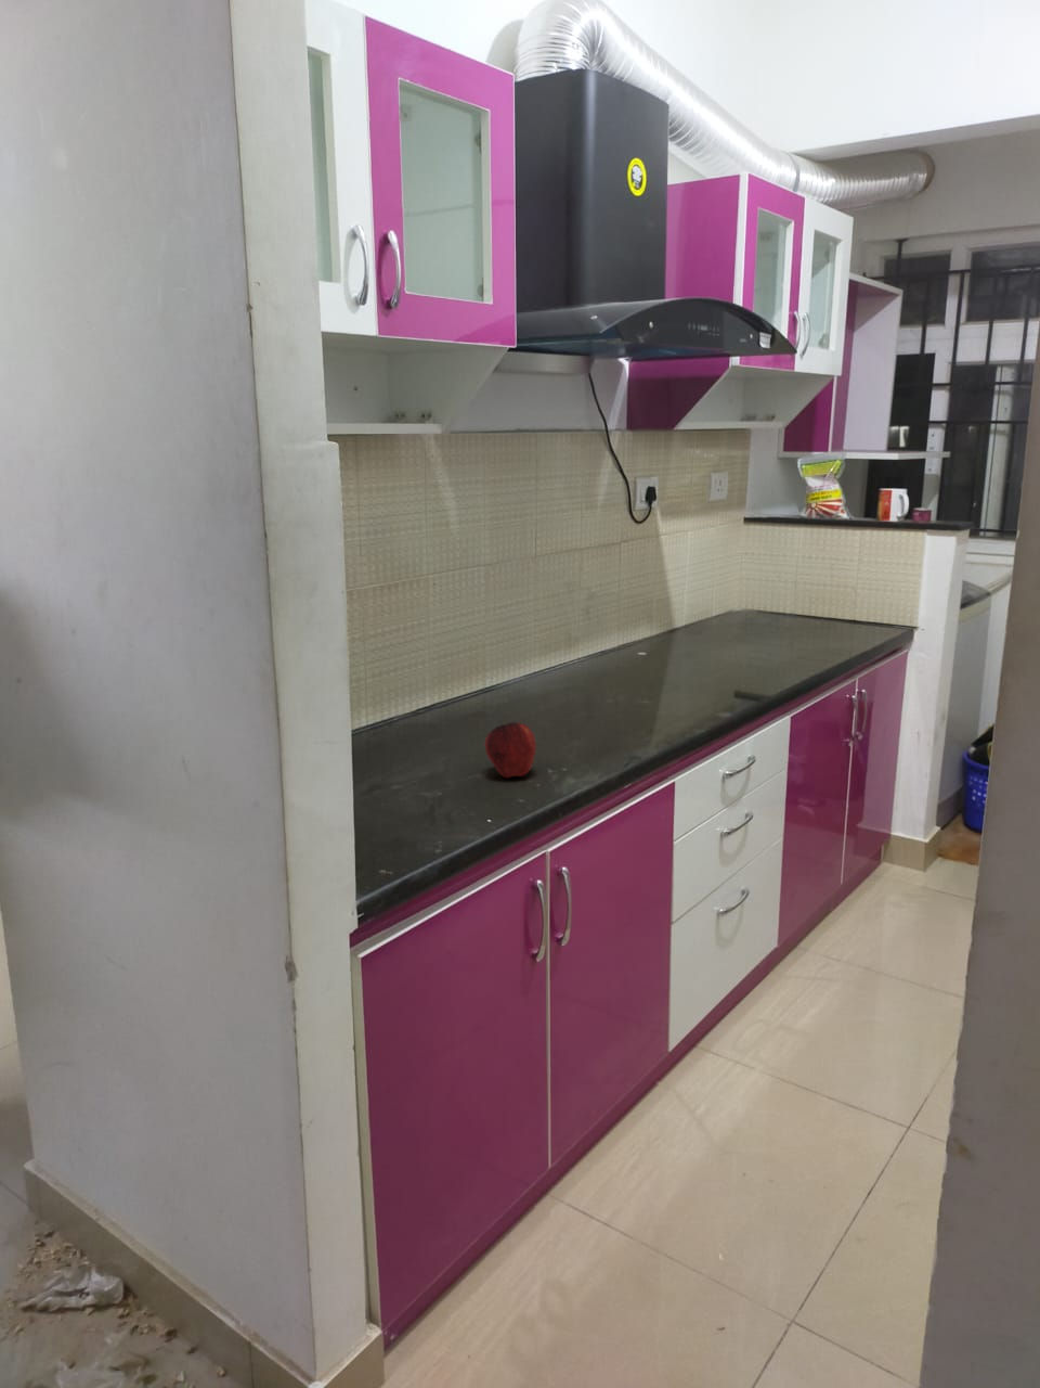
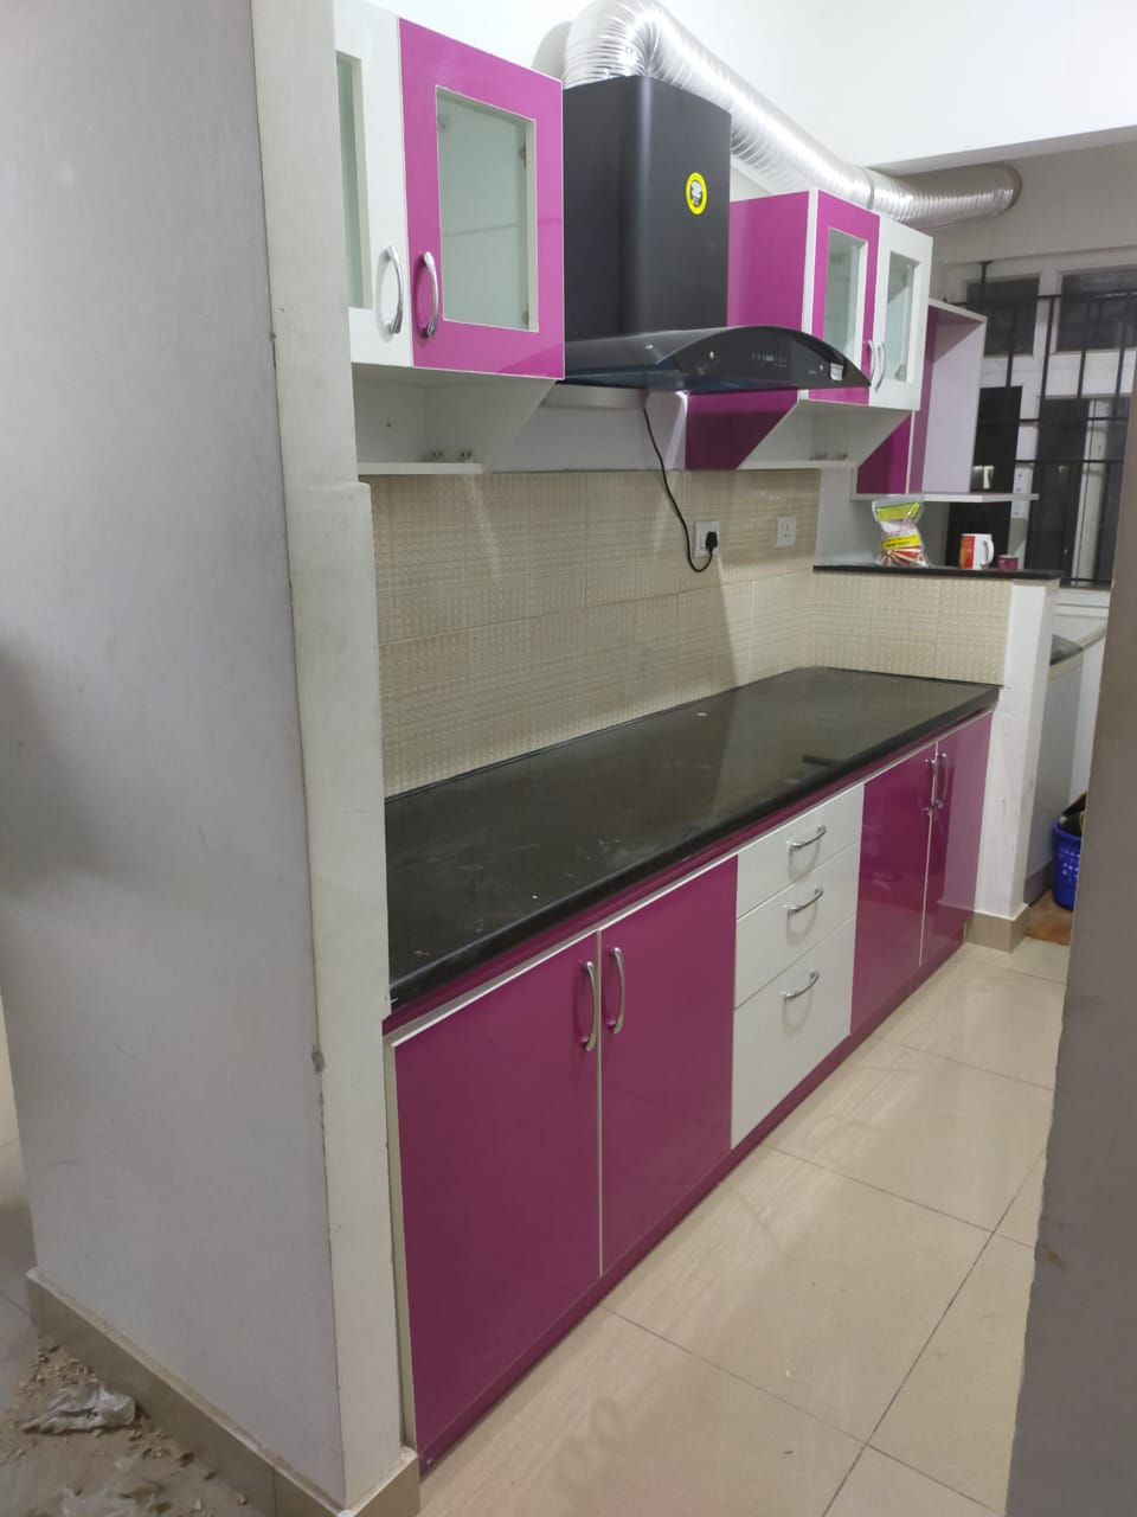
- apple (510, 748)
